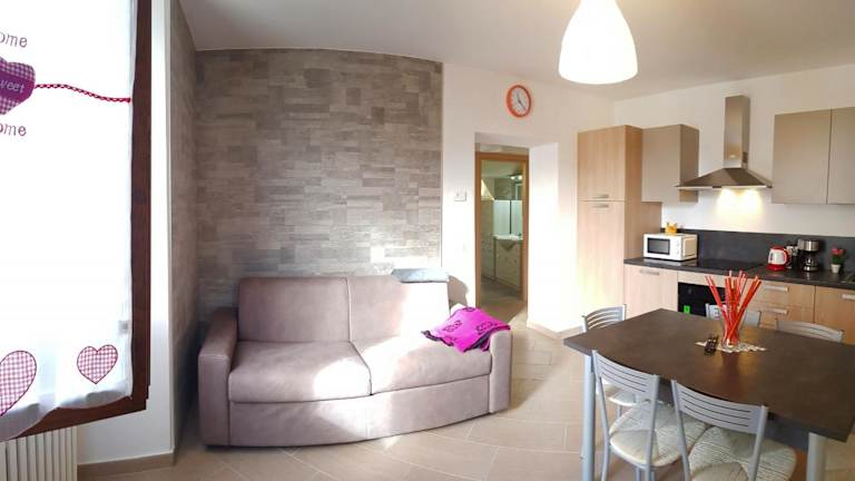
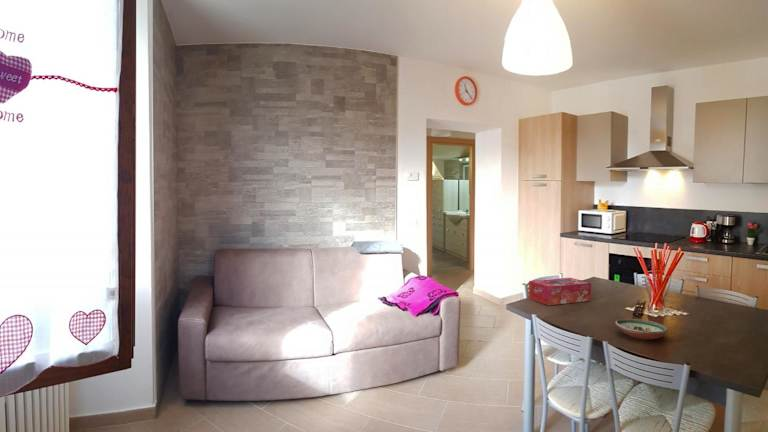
+ tissue box (559, 290)
+ decorative bowl (640, 330)
